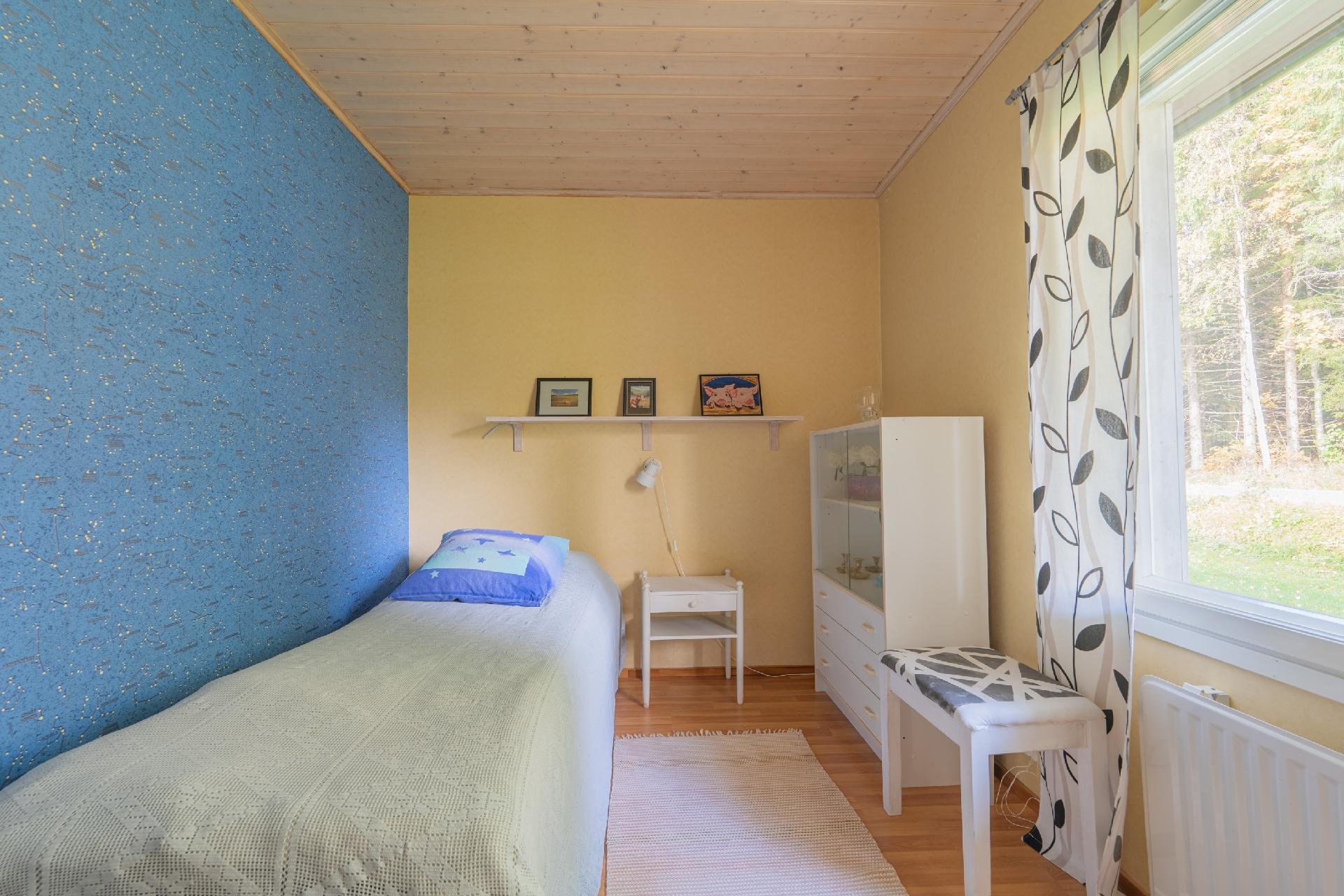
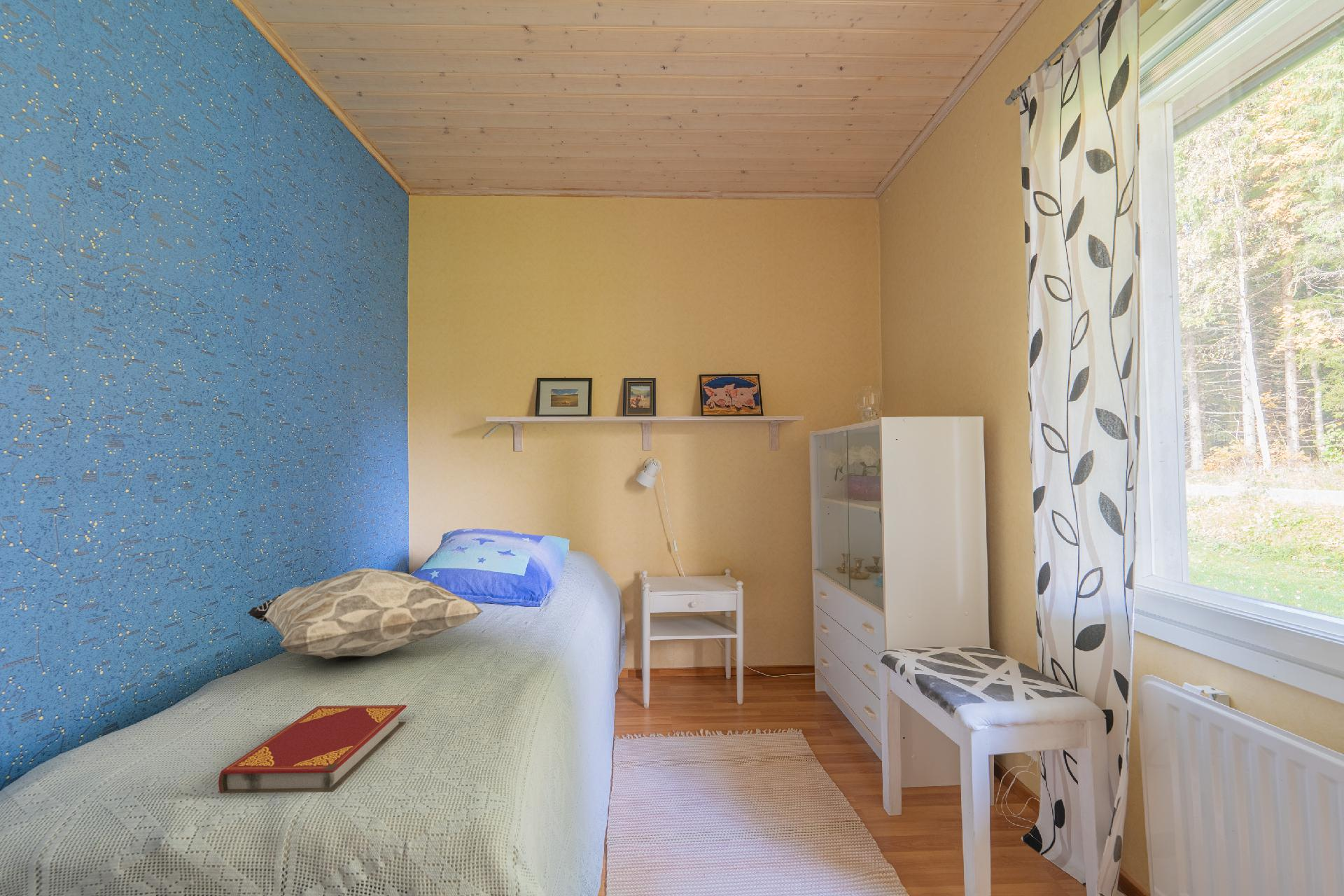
+ hardback book (323, 744)
+ decorative pillow (364, 611)
